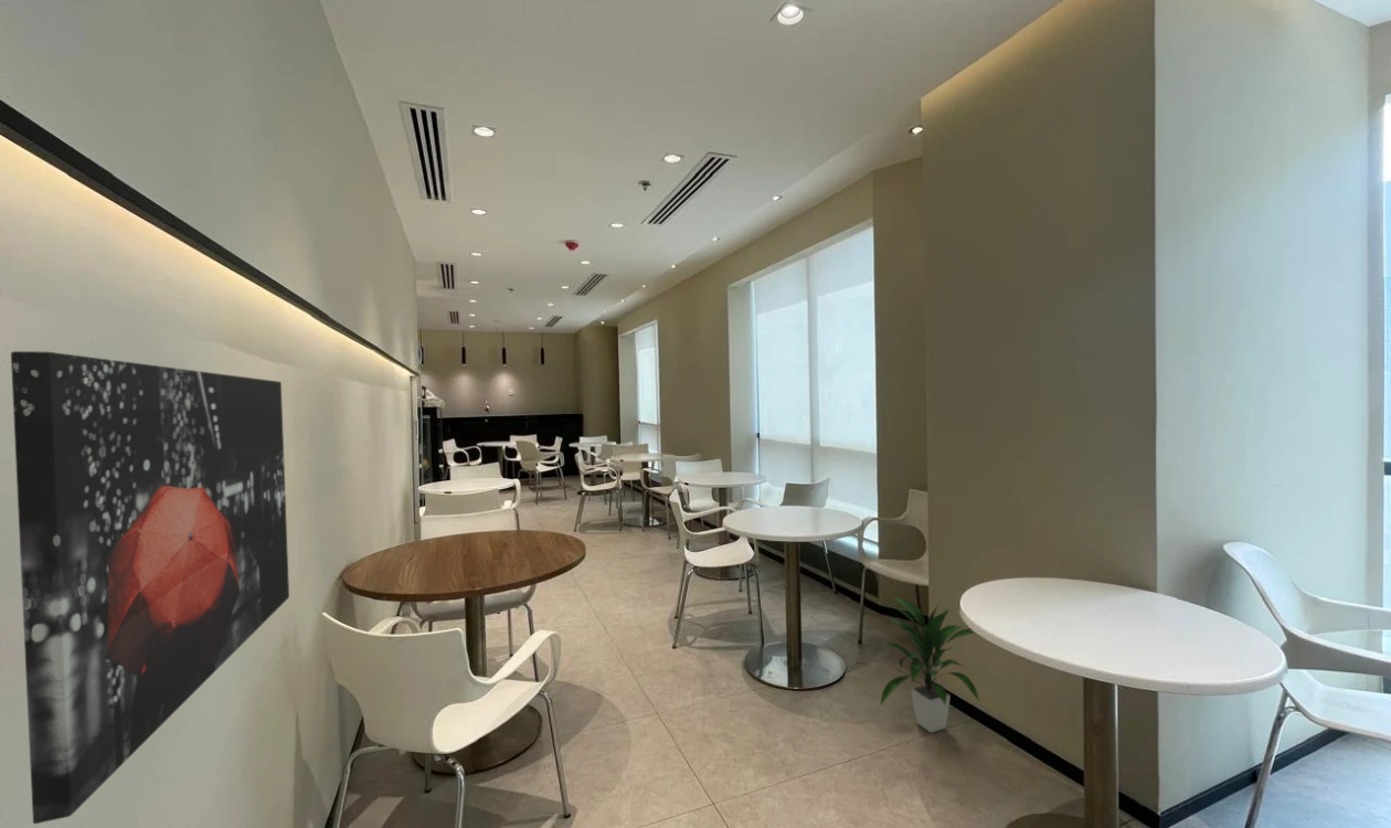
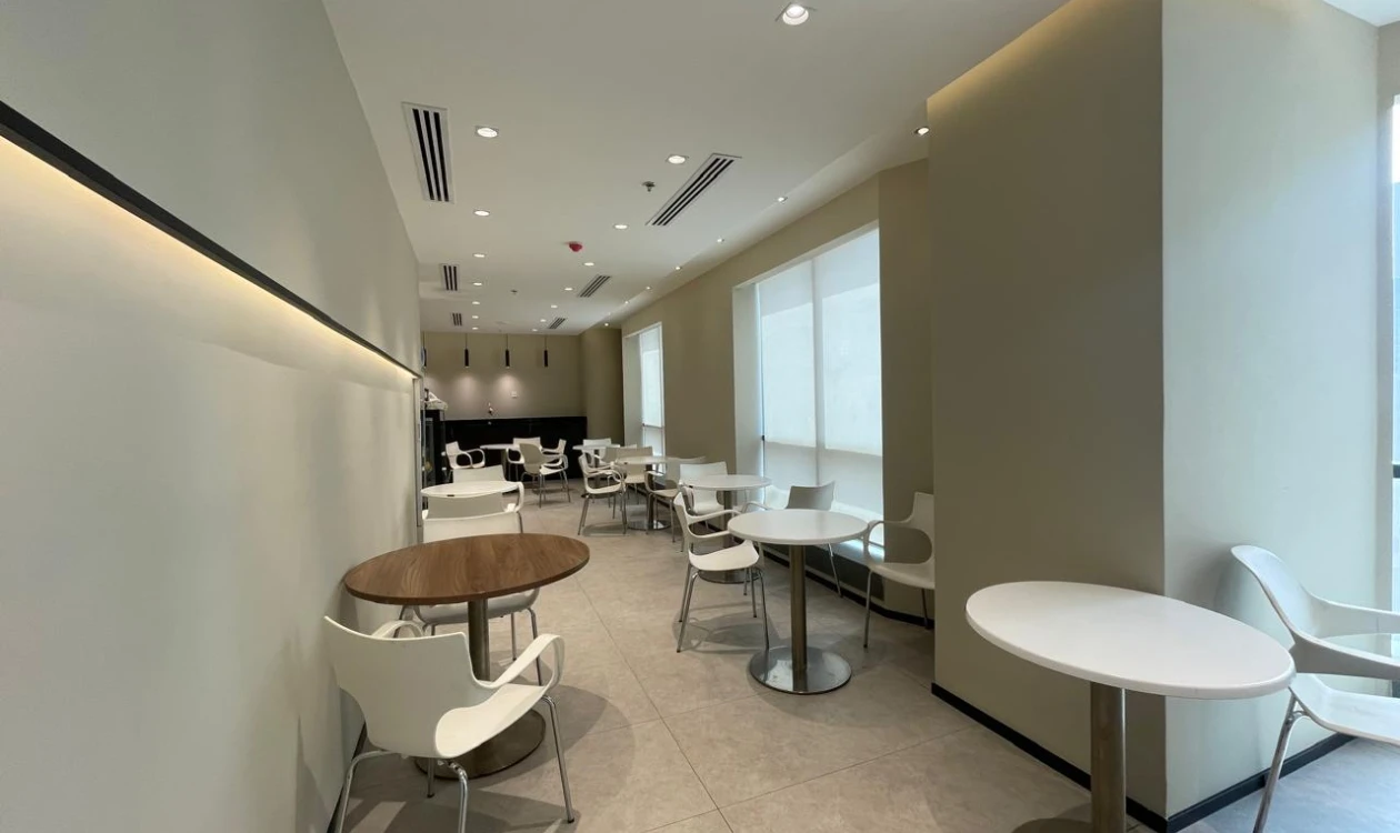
- indoor plant (924, 661)
- wall art (202, 521)
